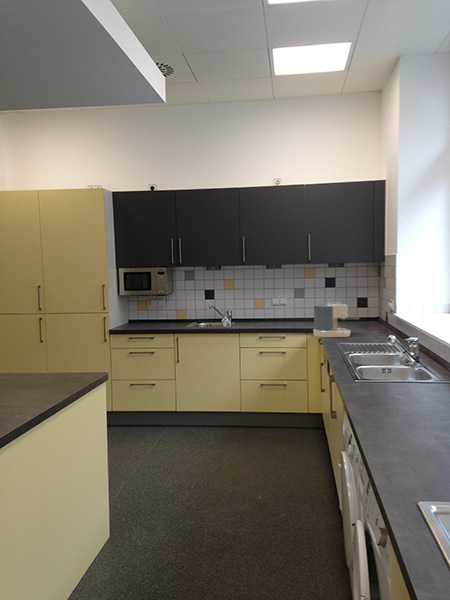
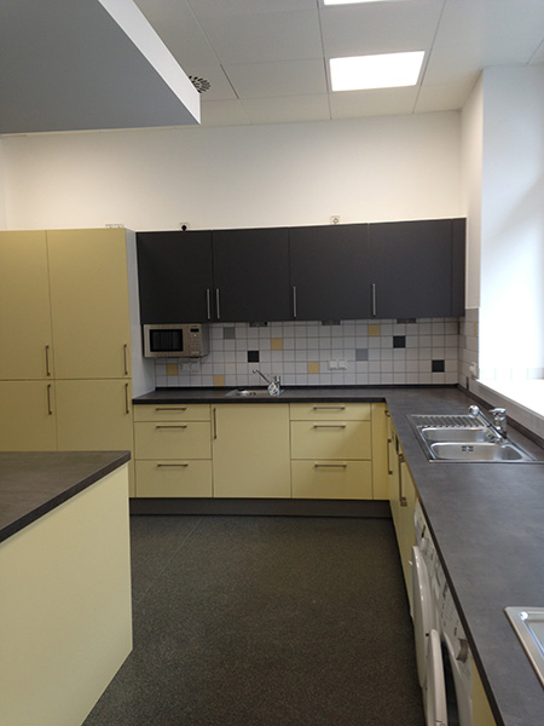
- coffee maker (336, 318)
